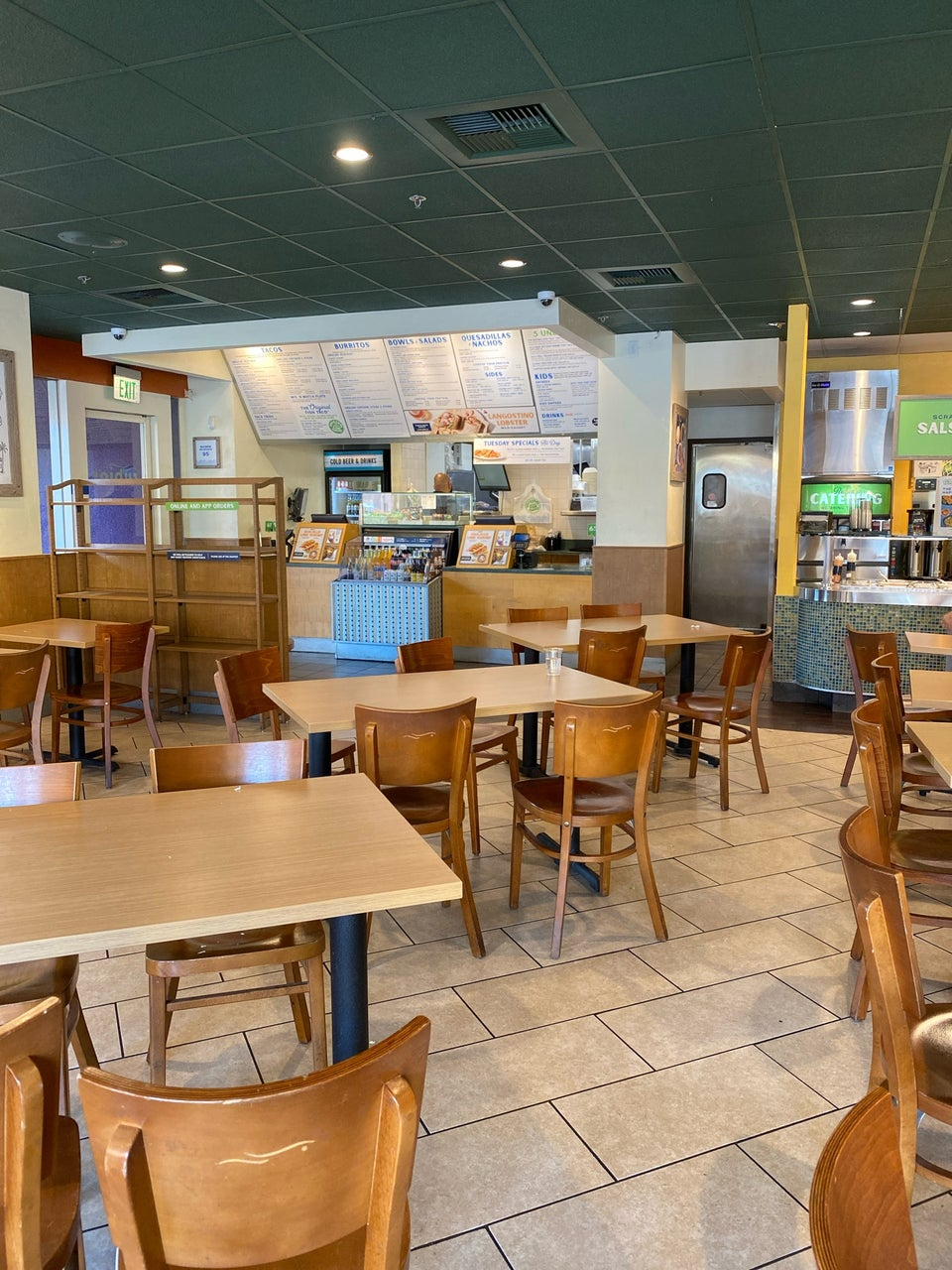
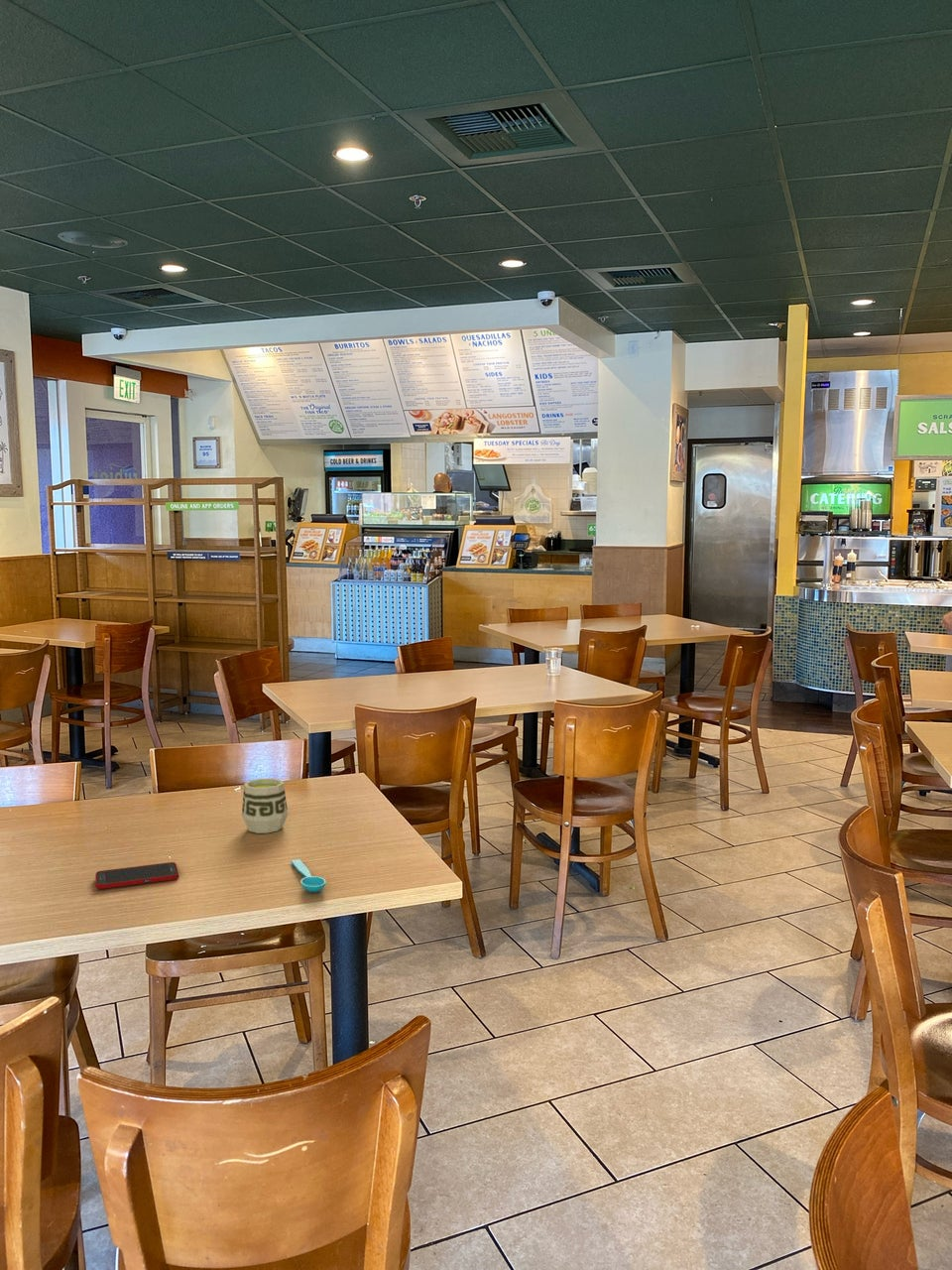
+ cell phone (137, 875)
+ spoon (305, 873)
+ cup (264, 805)
